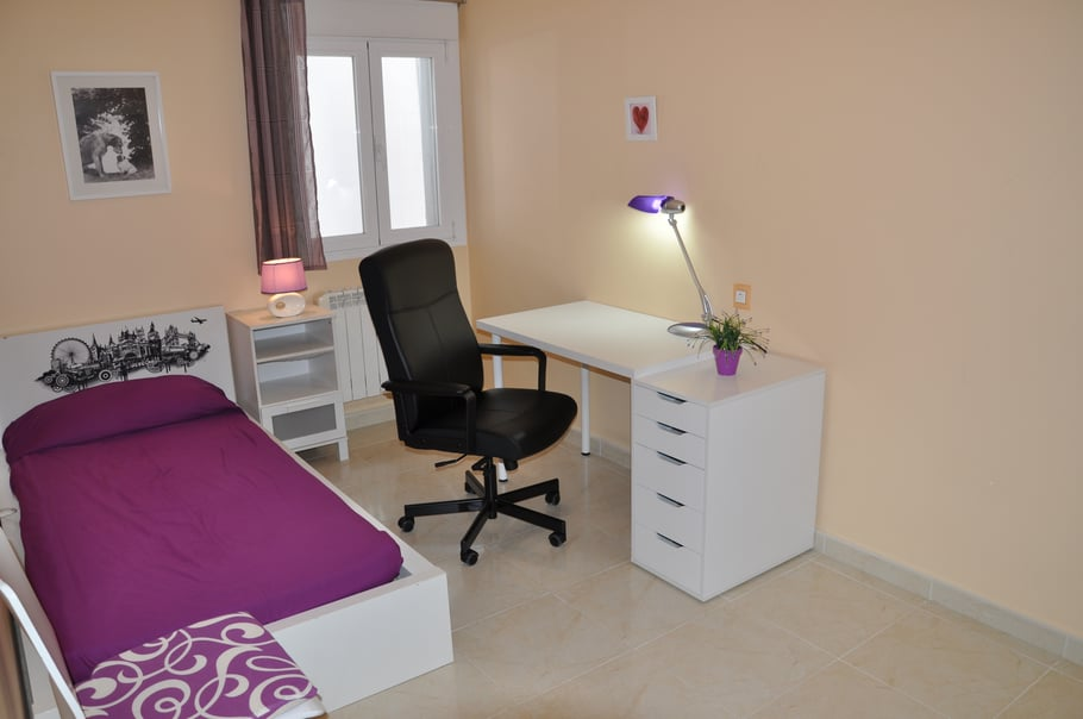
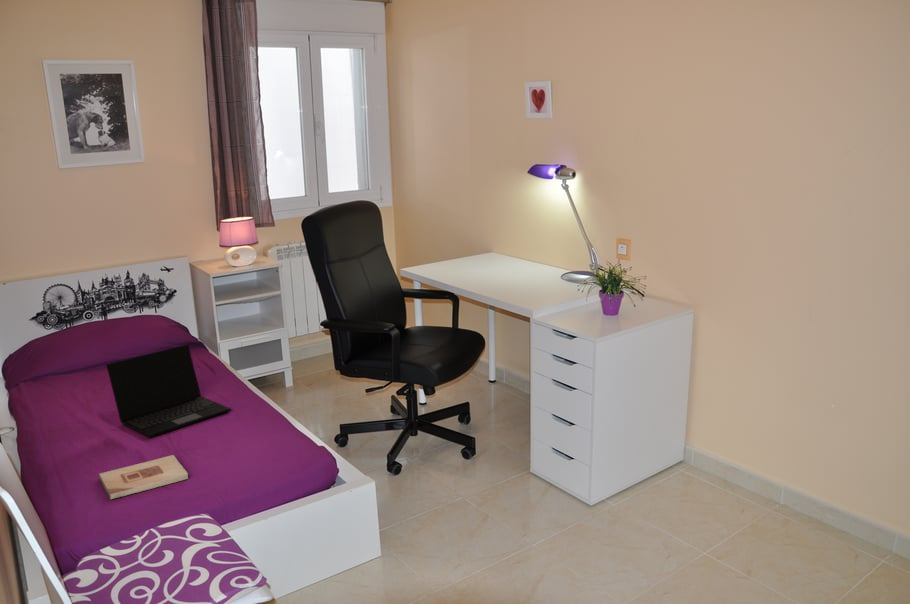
+ laptop (169, 388)
+ wooden plaque (143, 475)
